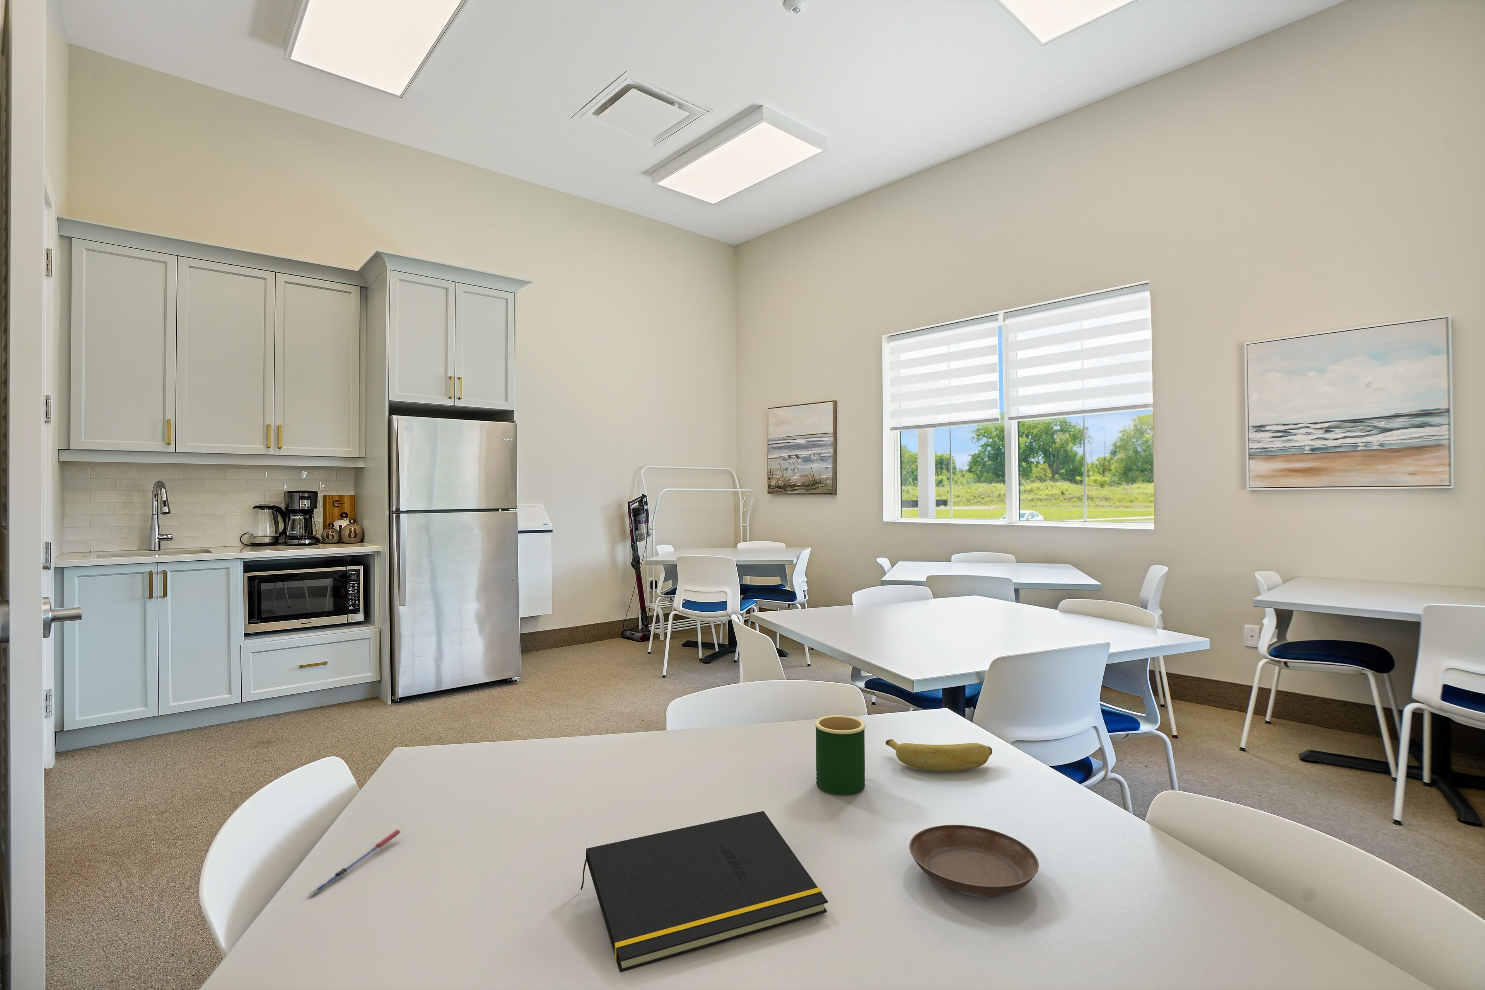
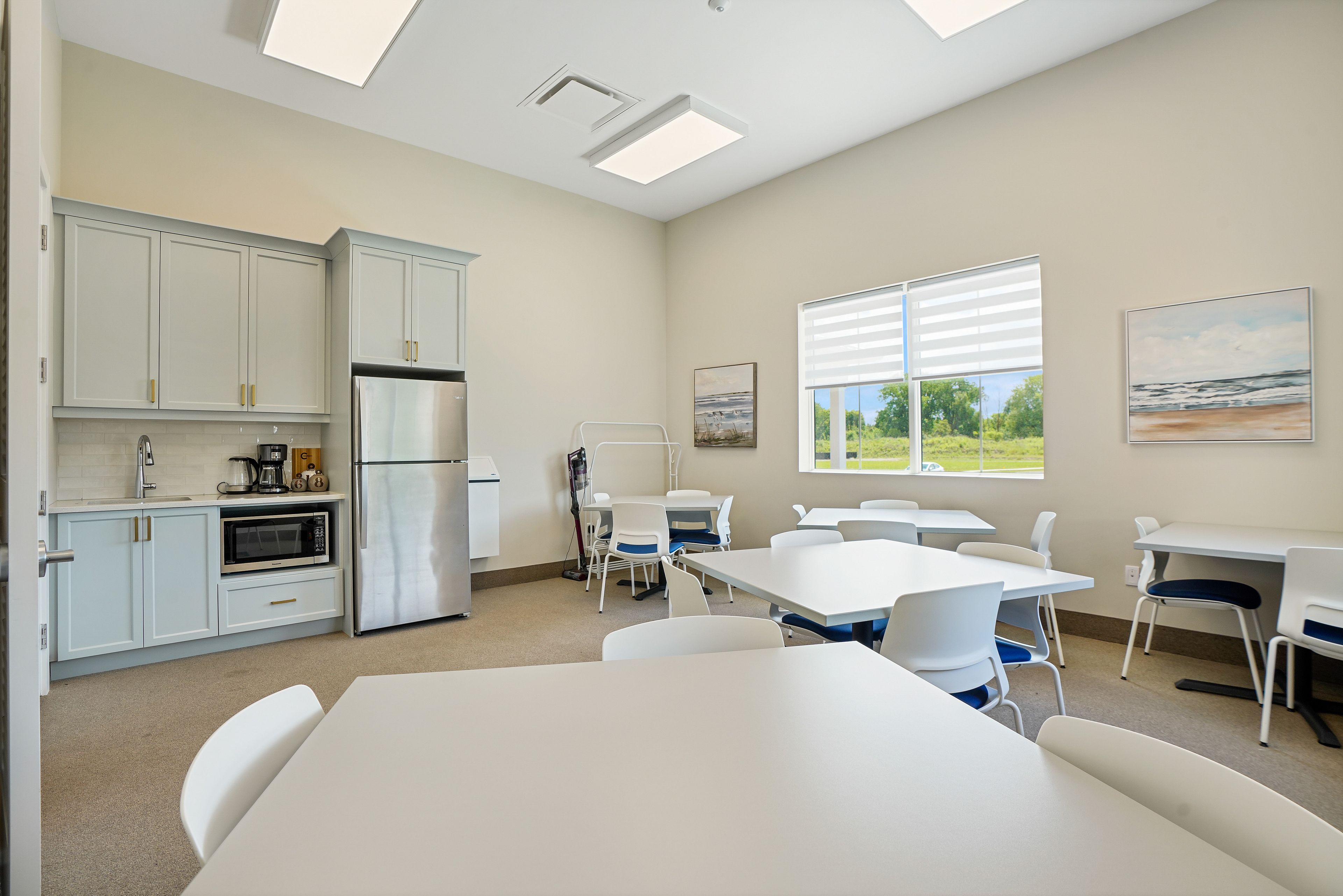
- notepad (702, 880)
- mug (839, 749)
- saucer (972, 863)
- pen (358, 860)
- banana (942, 751)
